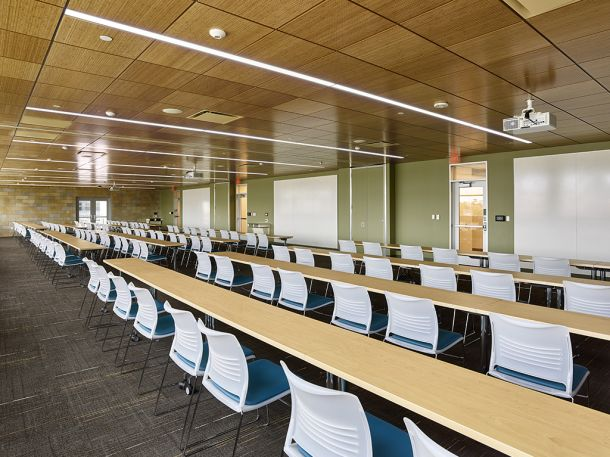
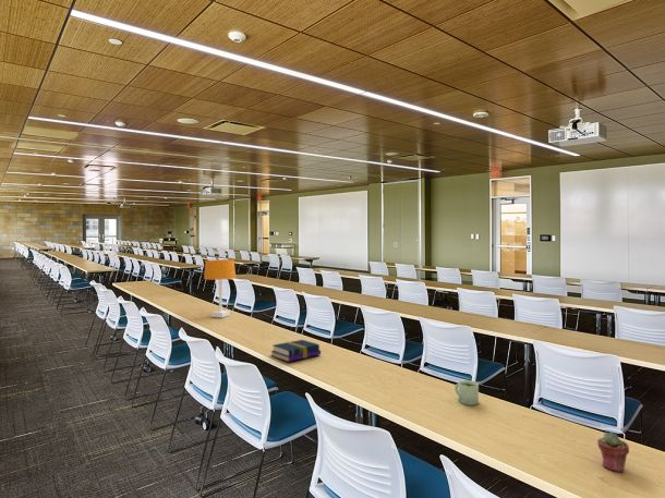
+ mug (466, 391)
+ potted succulent (613, 449)
+ desk lamp (220, 288)
+ book (295, 350)
